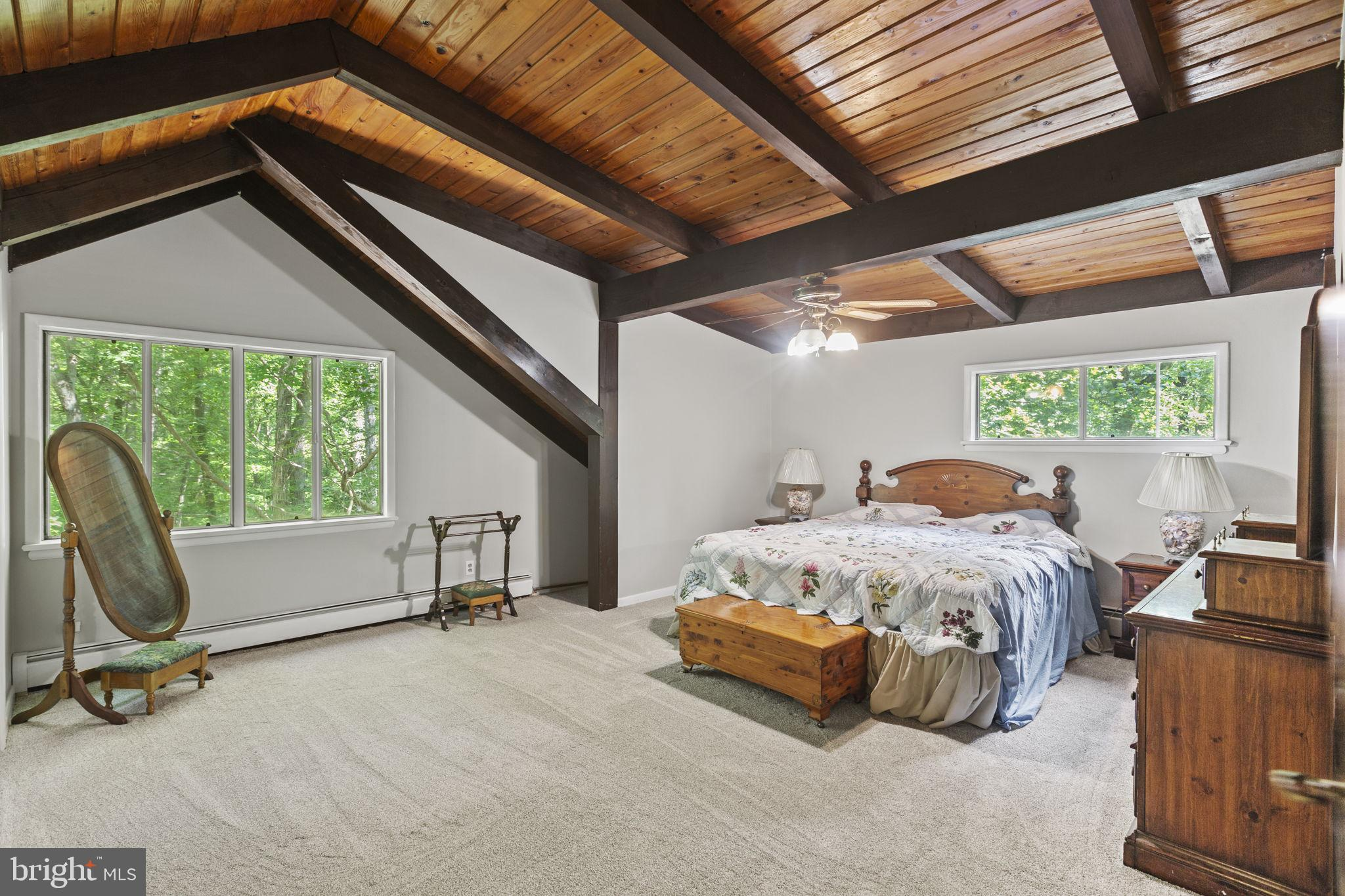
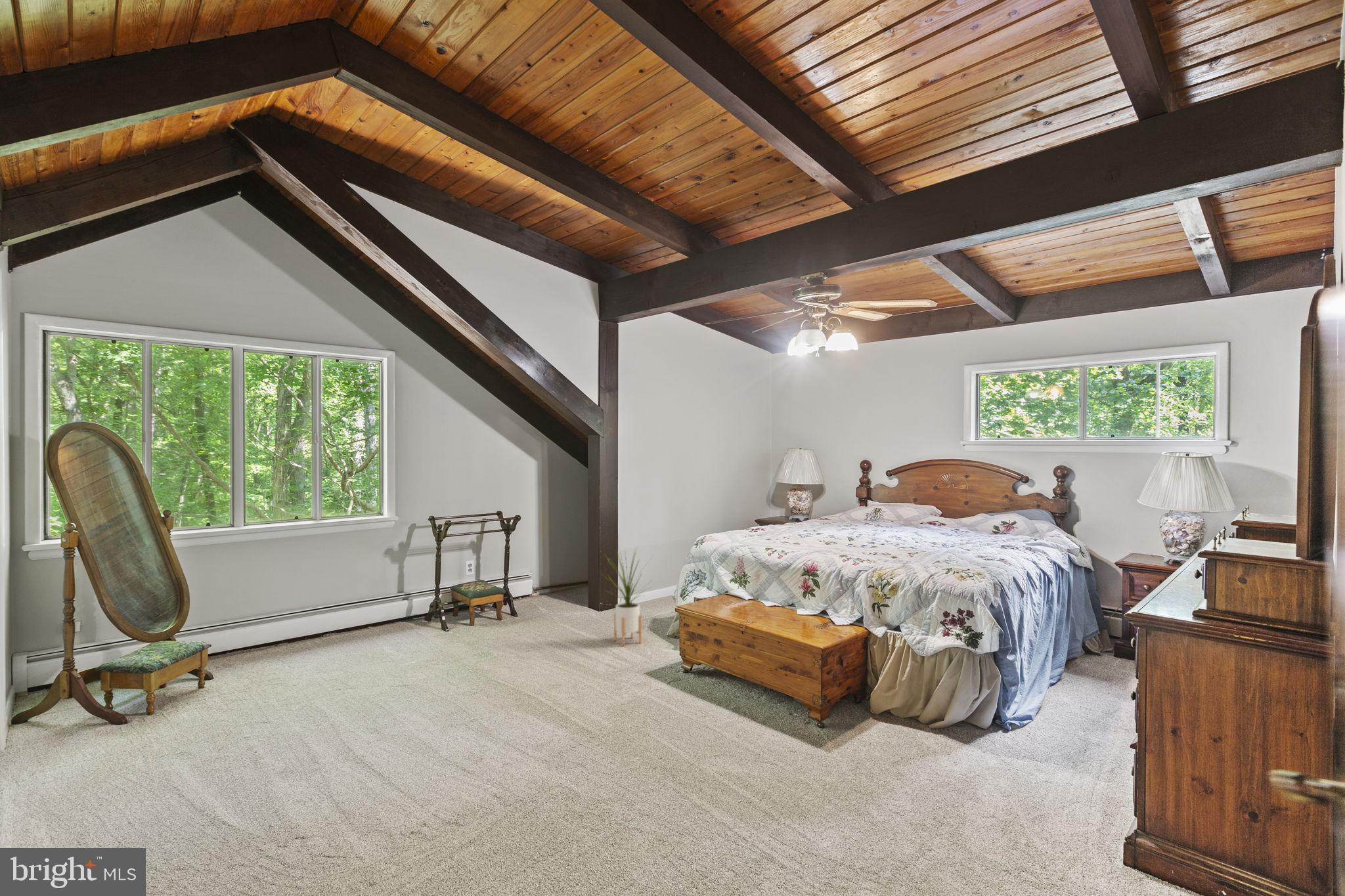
+ house plant (628, 593)
